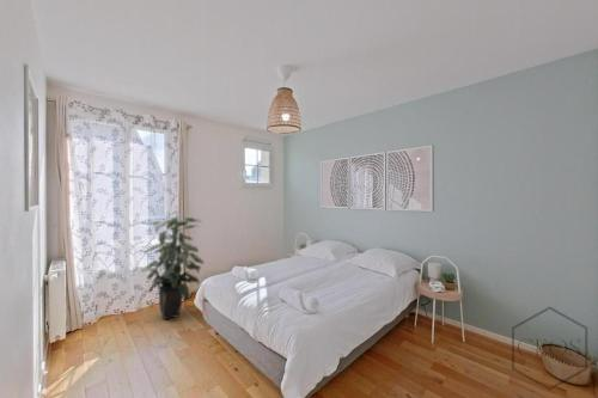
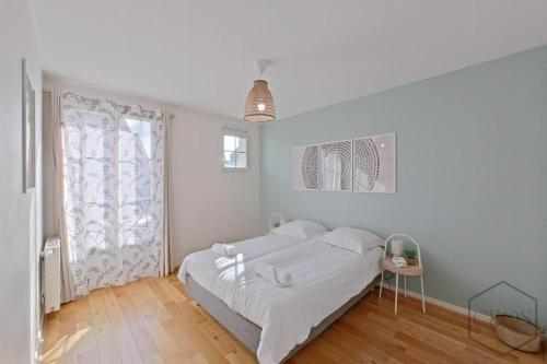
- indoor plant (175, 264)
